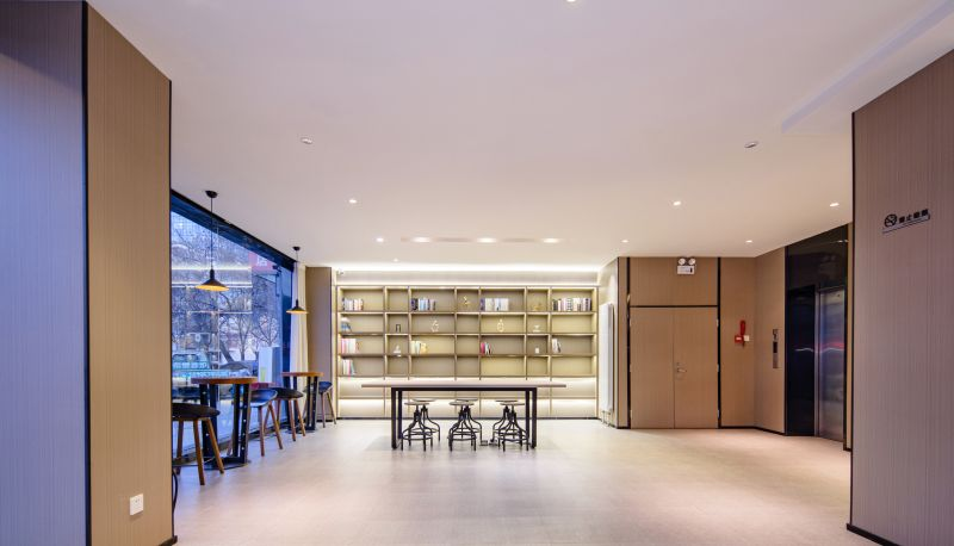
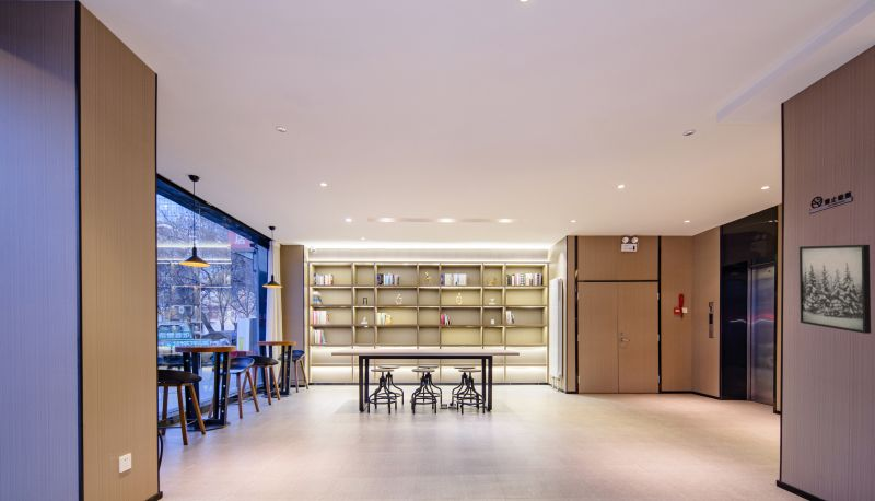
+ wall art (832, 287)
